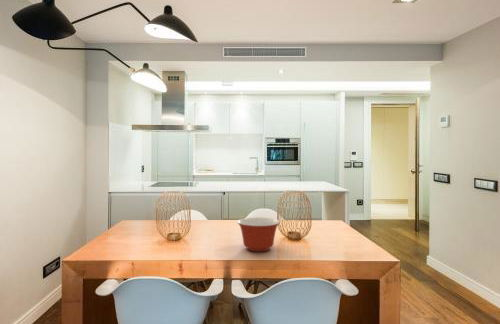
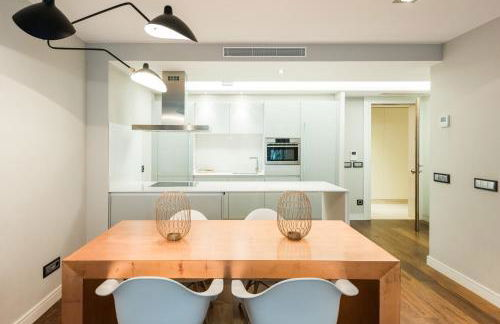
- mixing bowl (258, 234)
